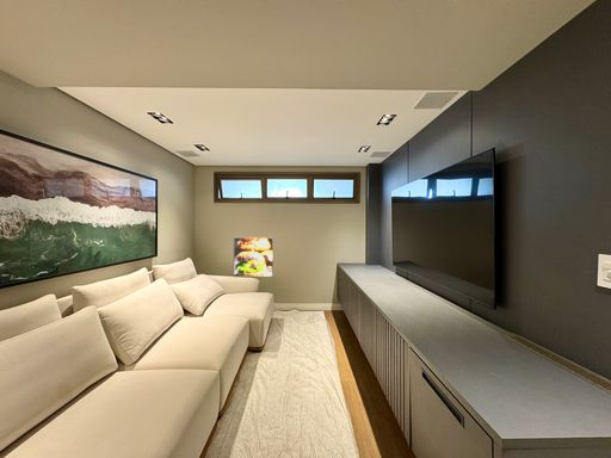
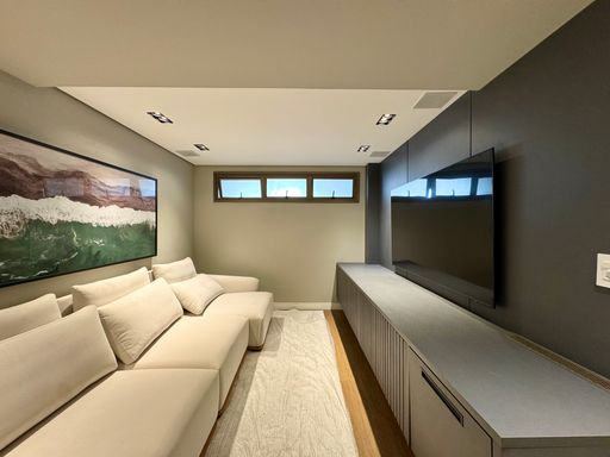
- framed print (253, 256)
